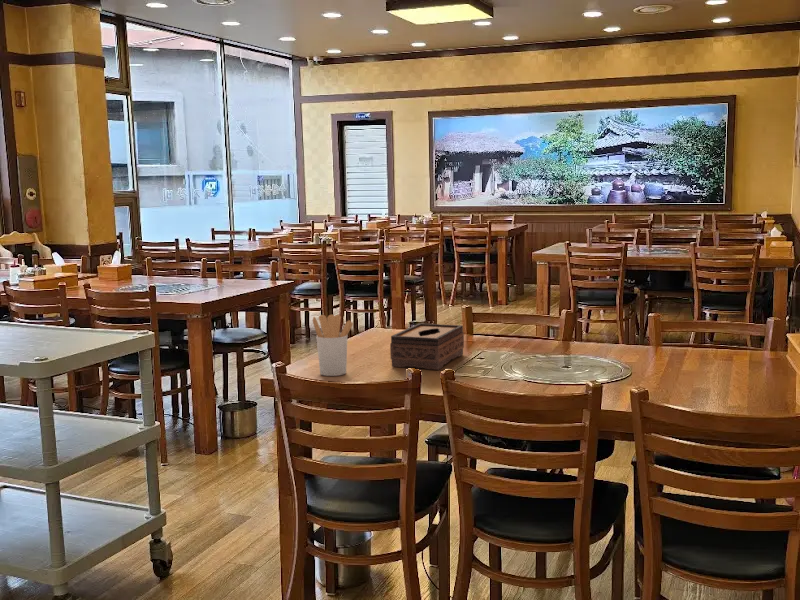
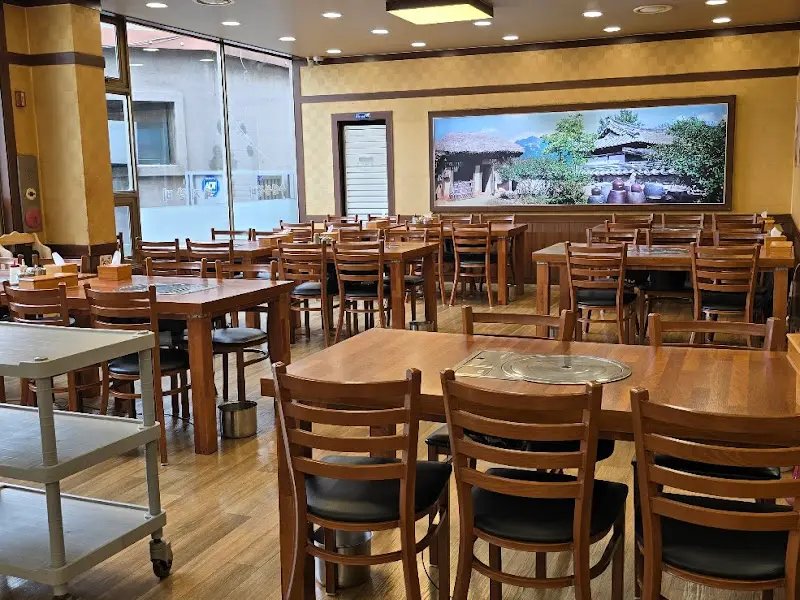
- utensil holder (331, 343)
- tissue box (428, 345)
